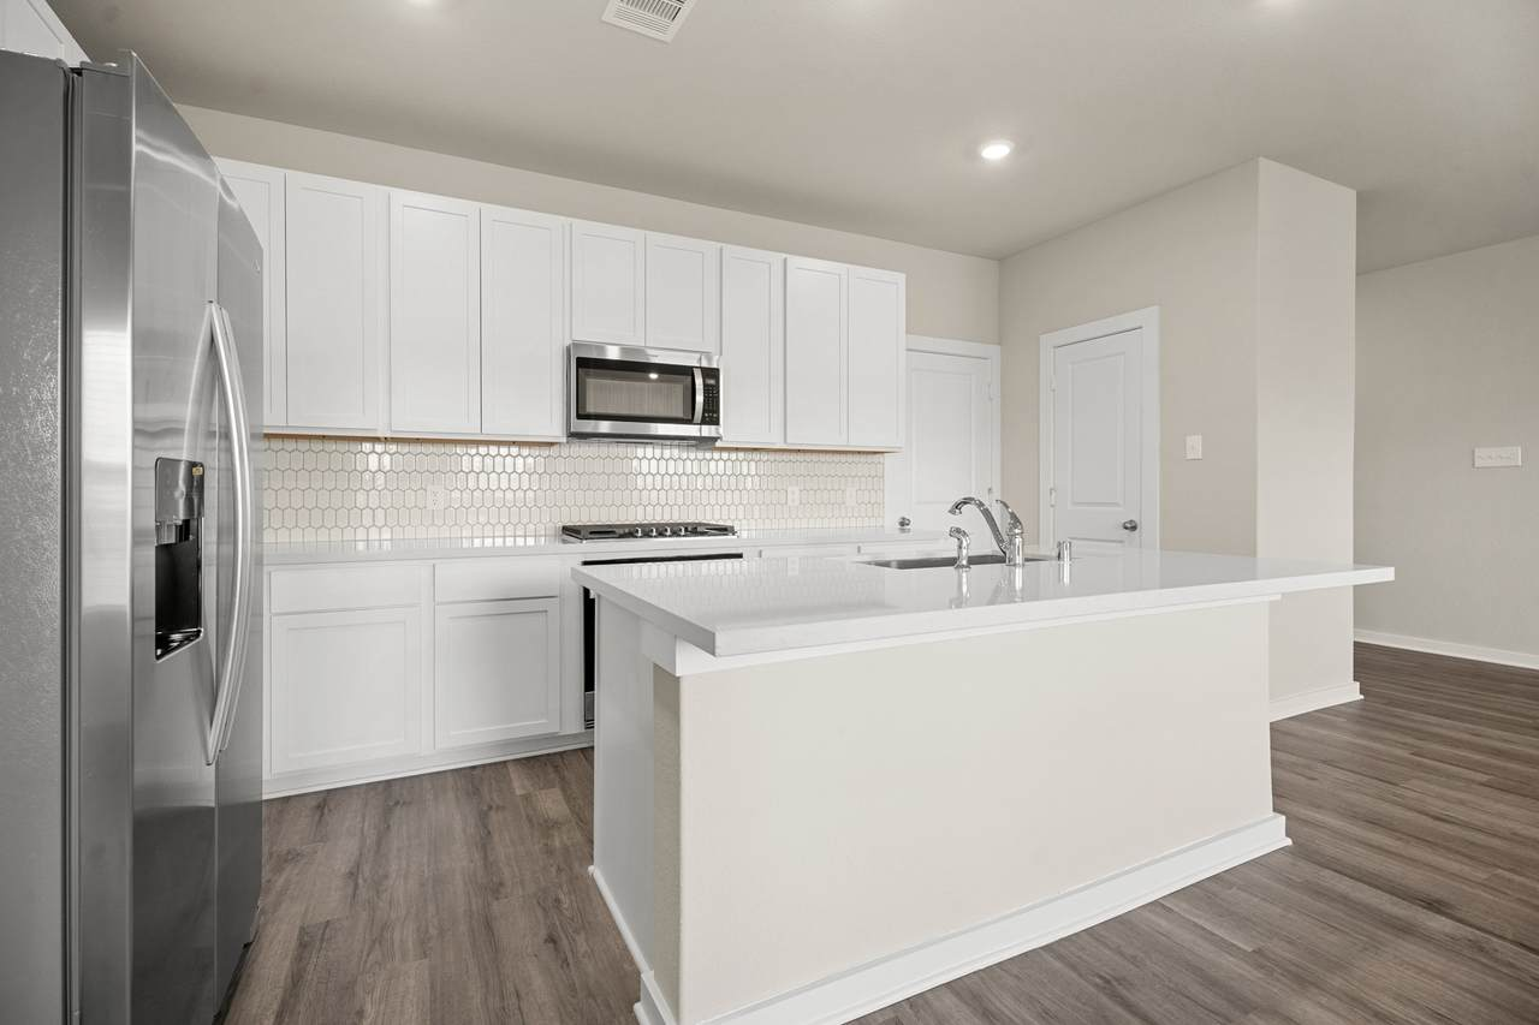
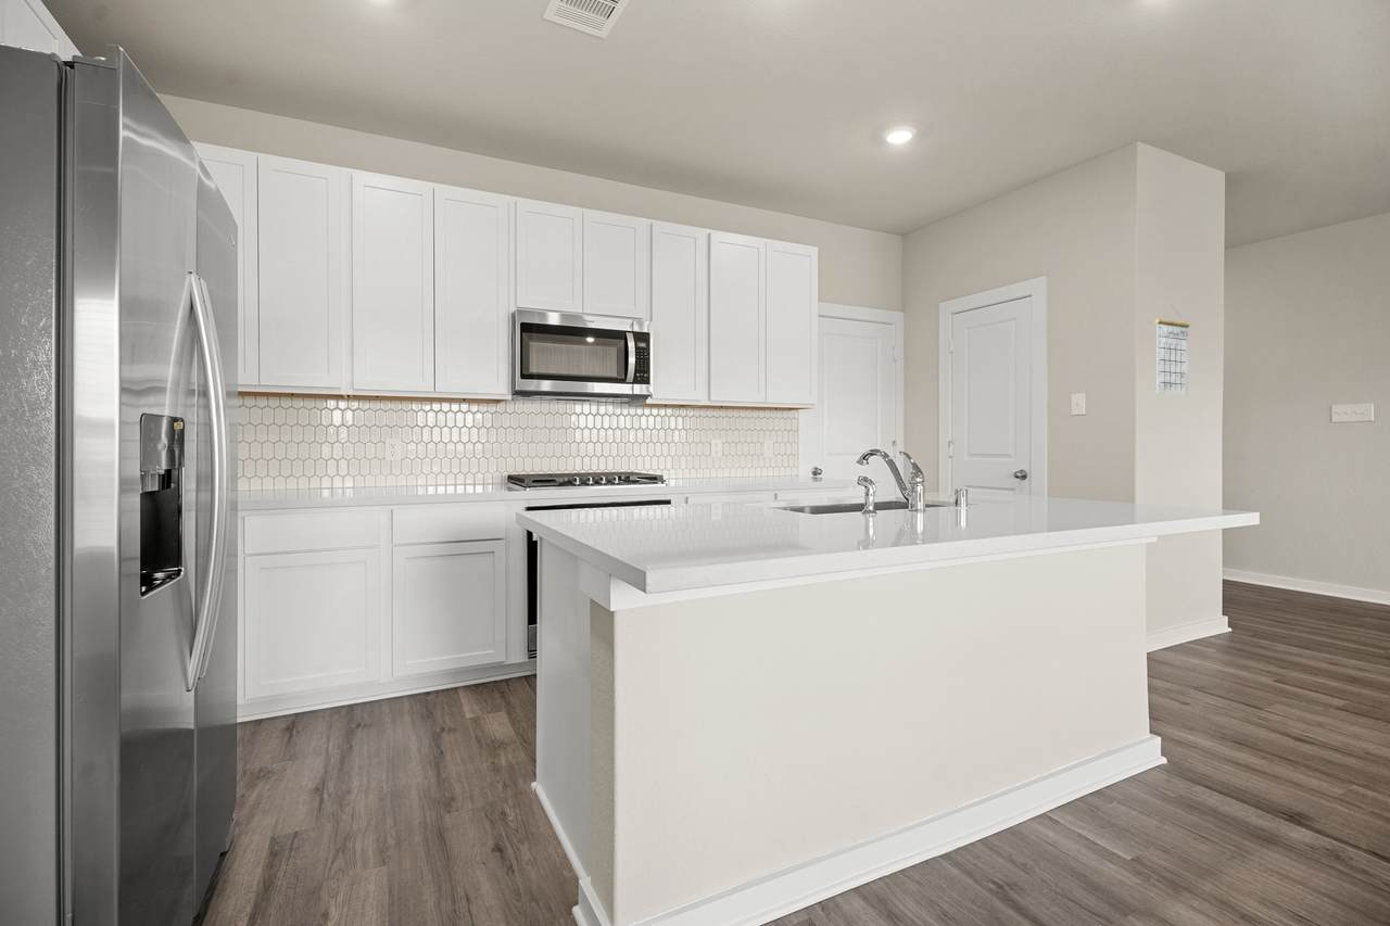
+ calendar (1172, 348)
